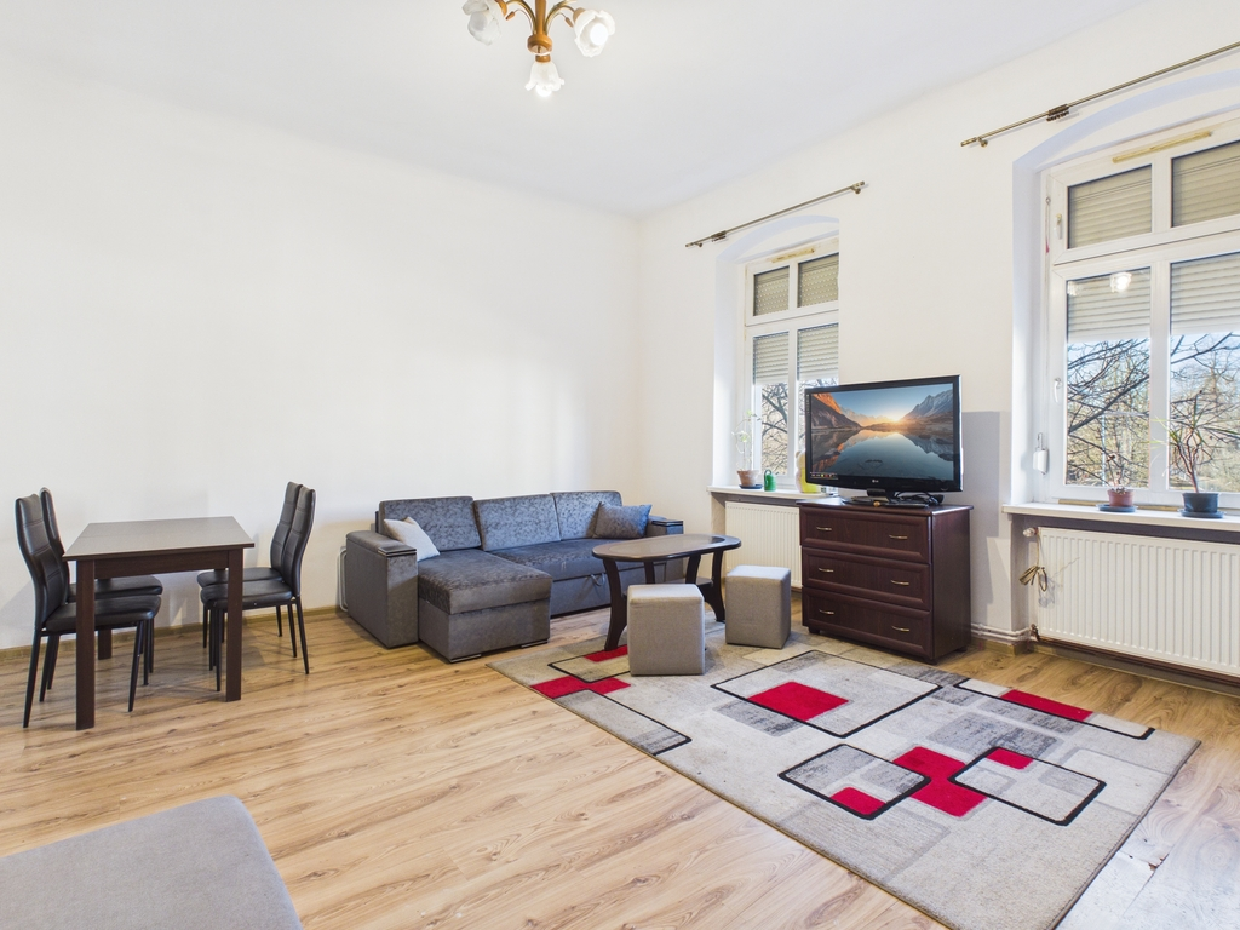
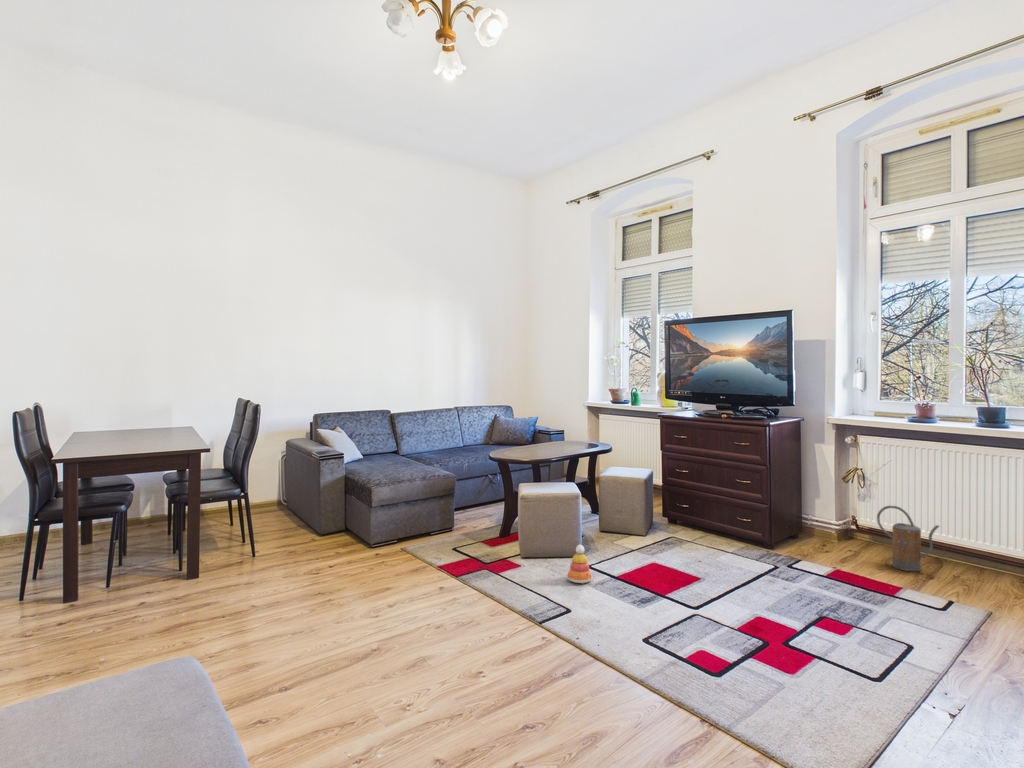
+ stacking toy (579, 562)
+ watering can (906, 537)
